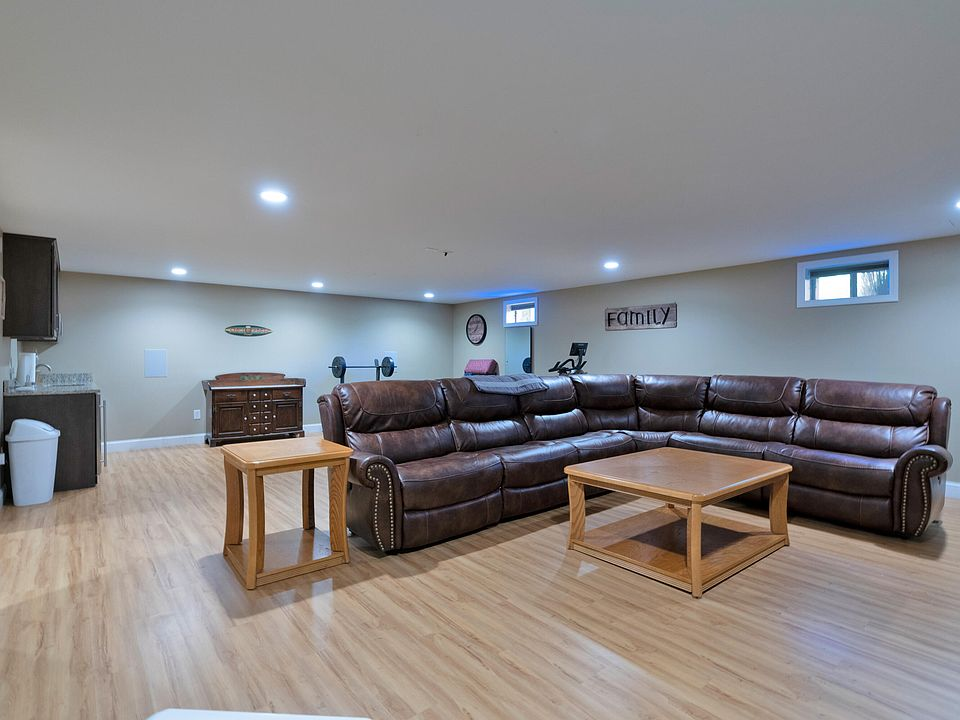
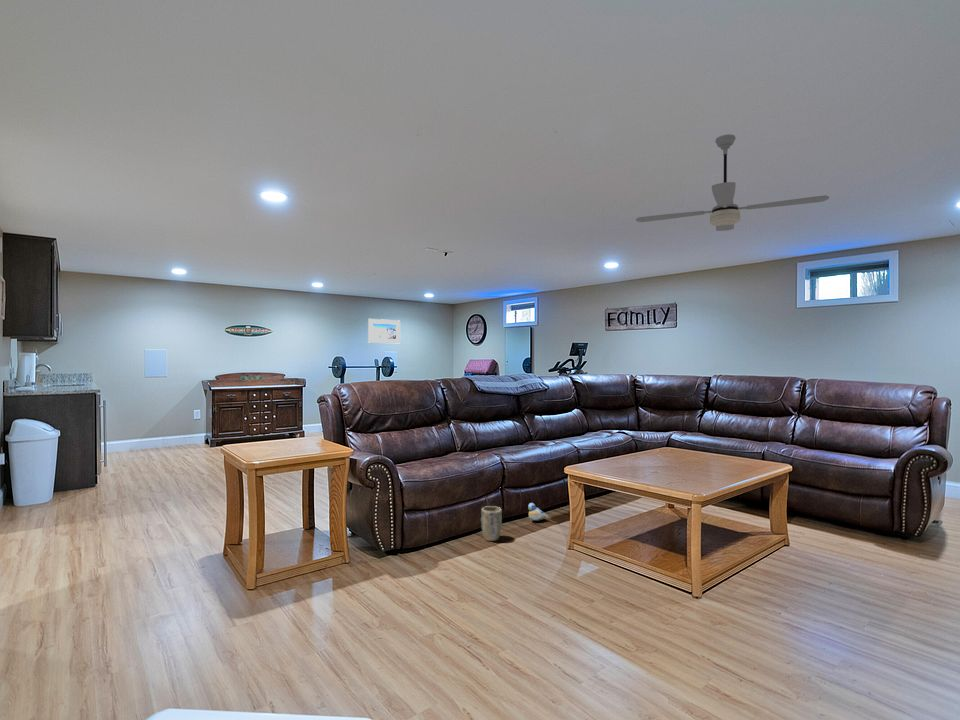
+ plush toy (537, 511)
+ plant pot (491, 523)
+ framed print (384, 331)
+ ceiling fan (725, 181)
